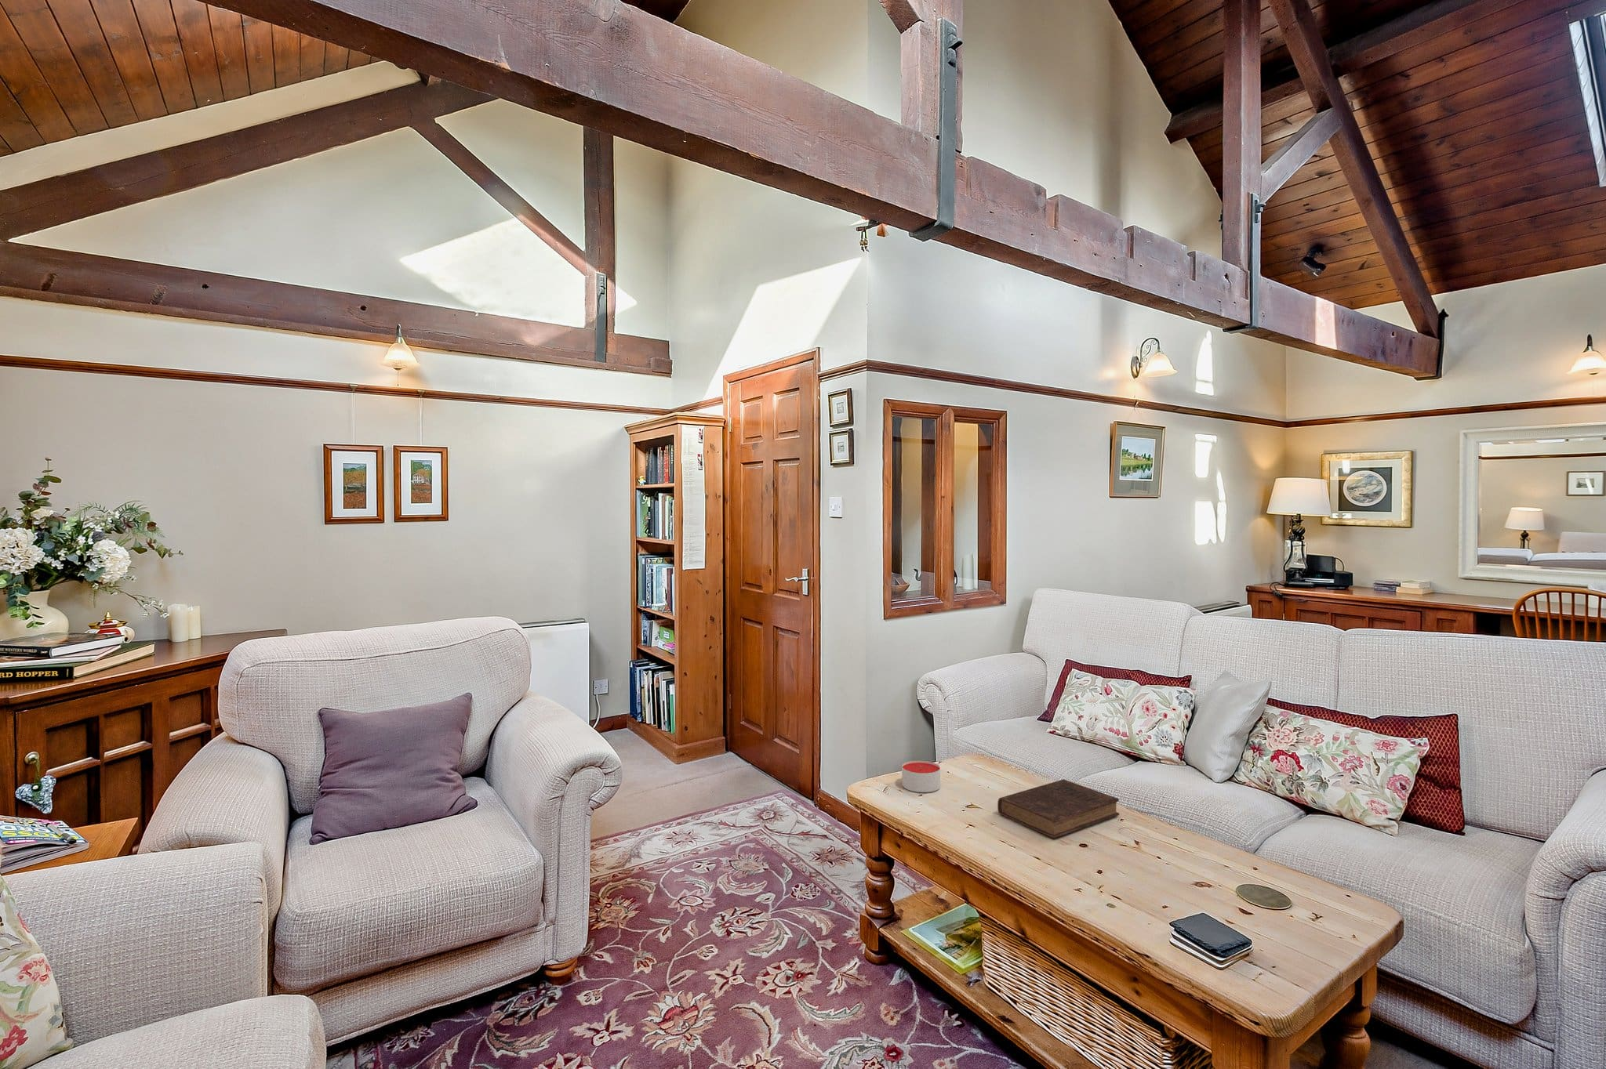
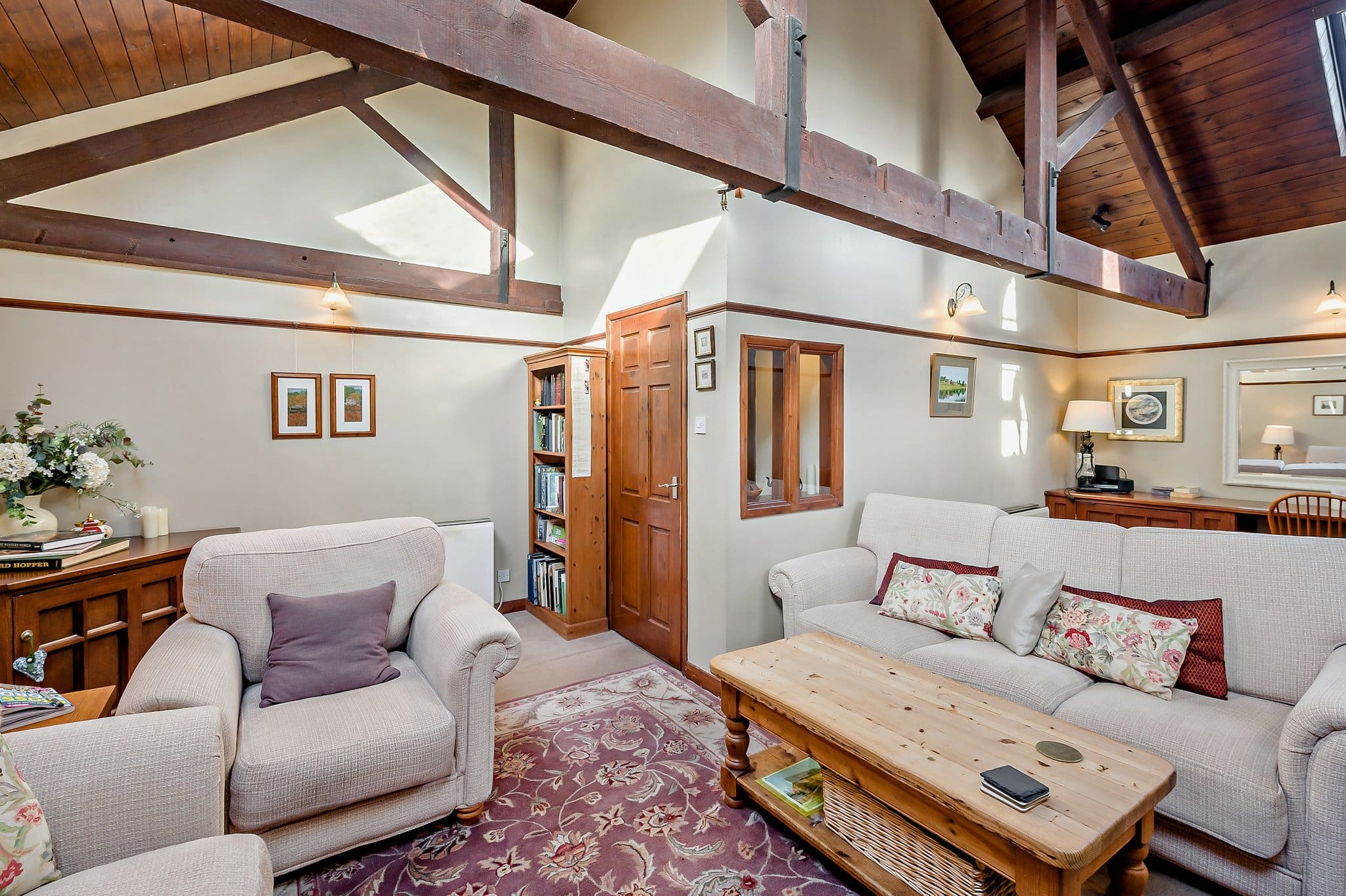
- book (1058, 805)
- candle (921, 776)
